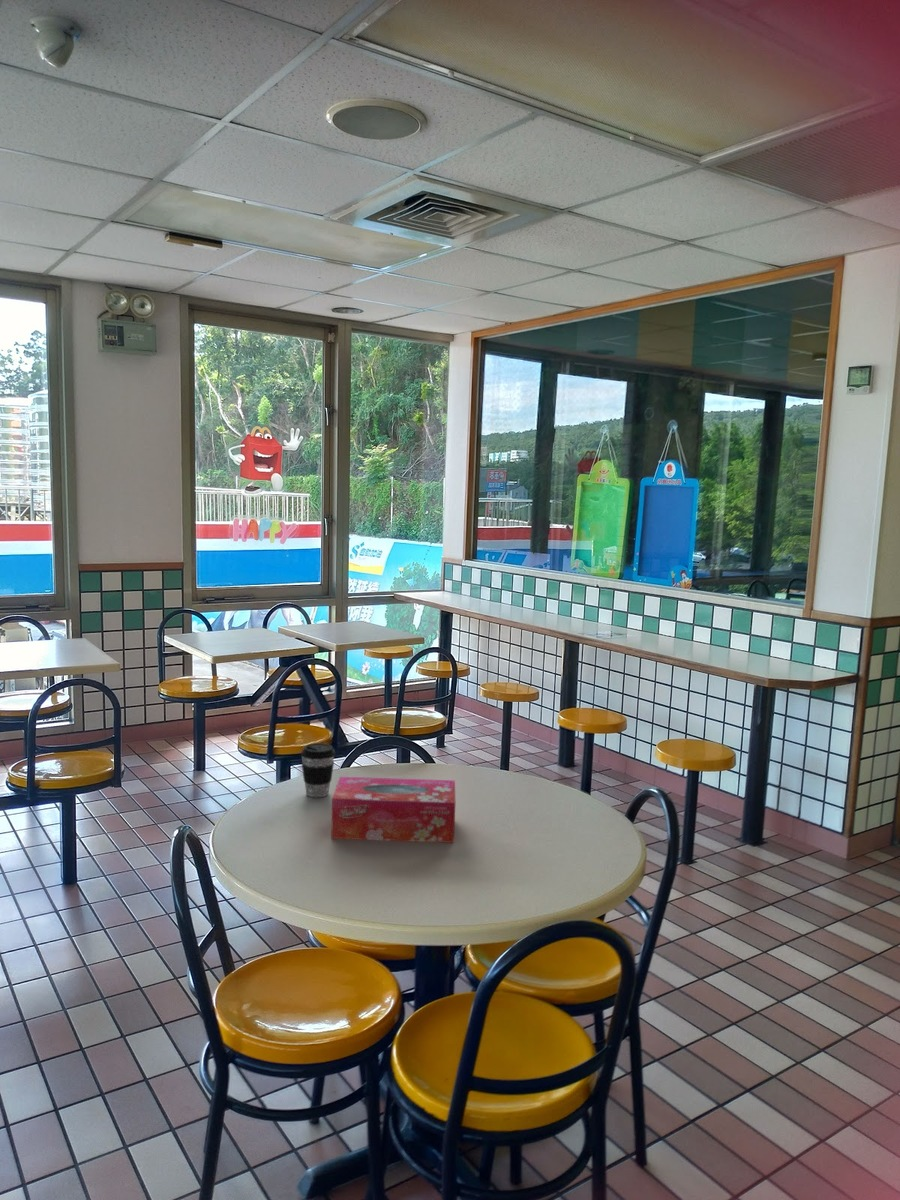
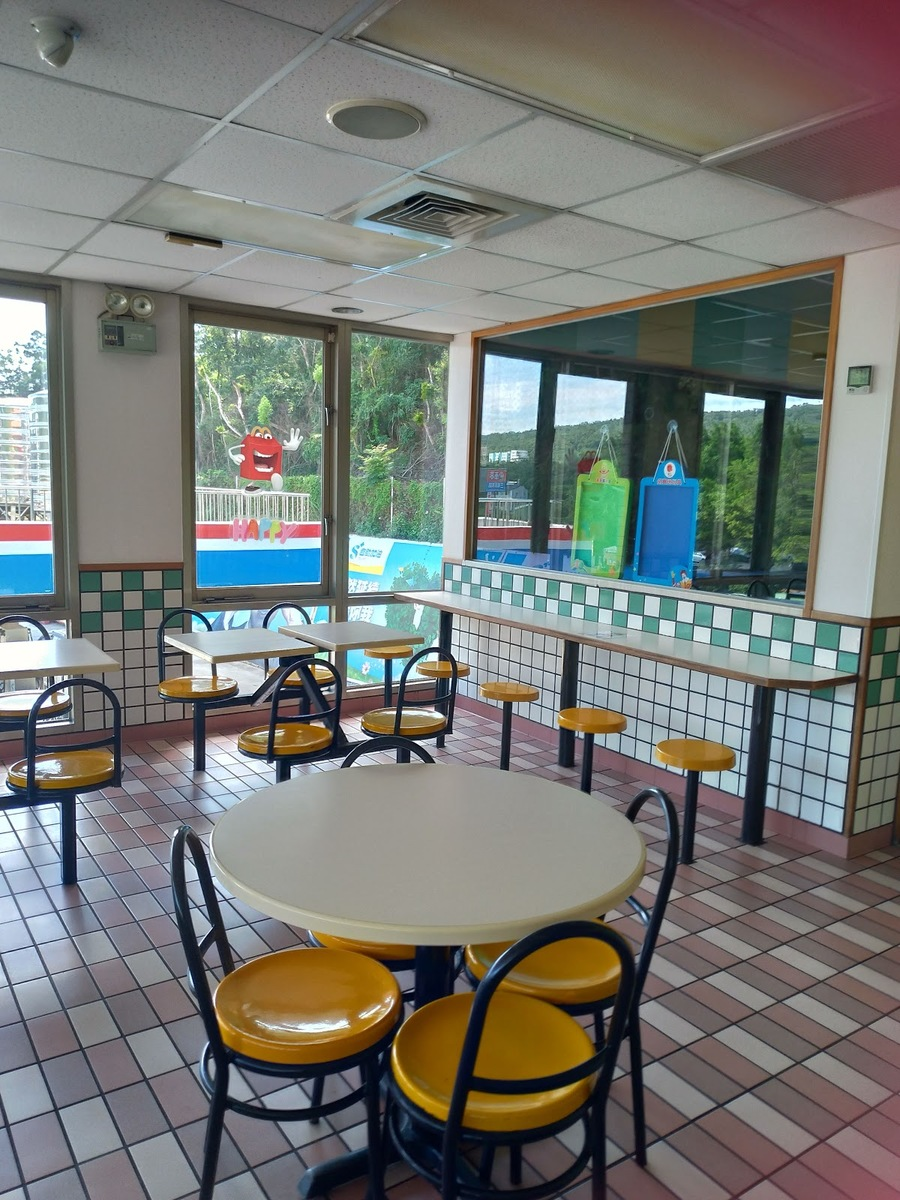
- tissue box (395, 808)
- coffee cup (317, 770)
